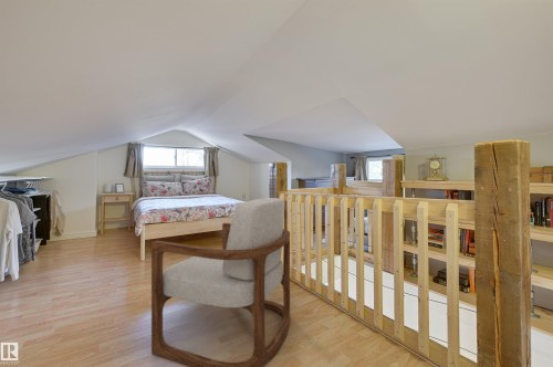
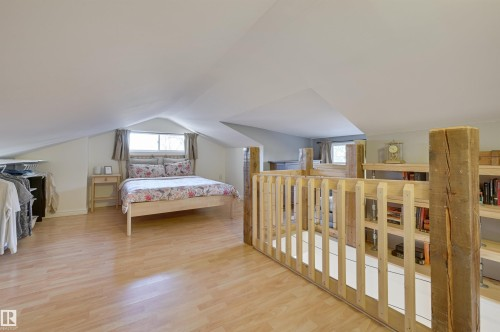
- armchair (230, 262)
